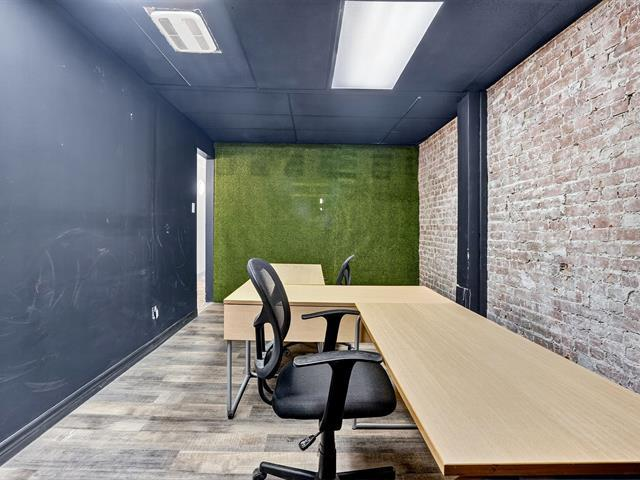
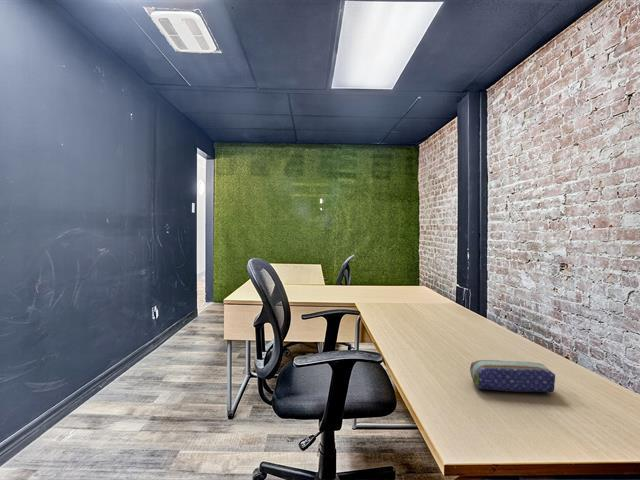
+ pencil case (510, 375)
